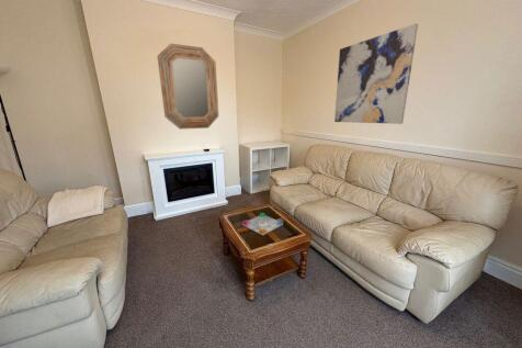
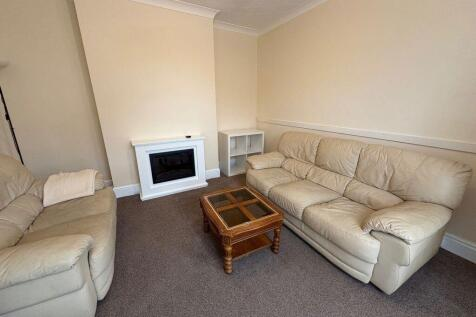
- wall art (367, 82)
- board game (262, 222)
- home mirror (191, 88)
